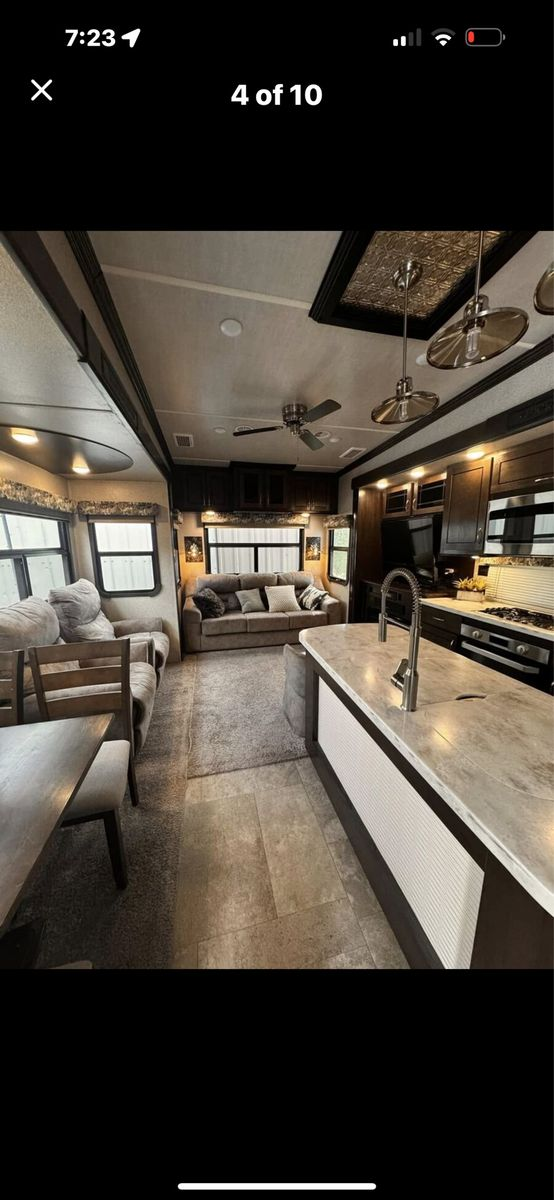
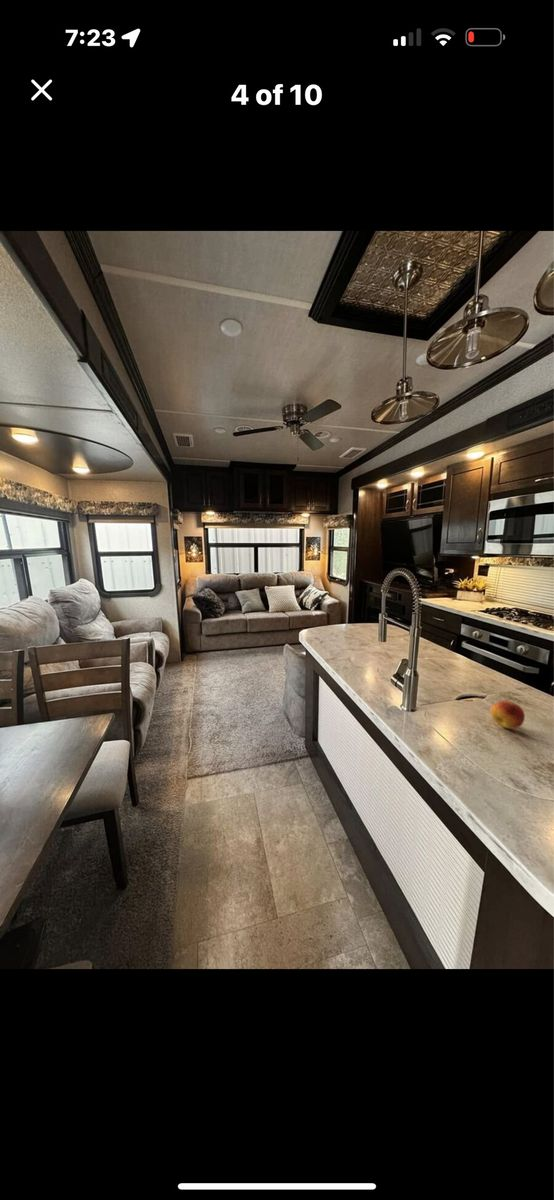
+ fruit (507, 714)
